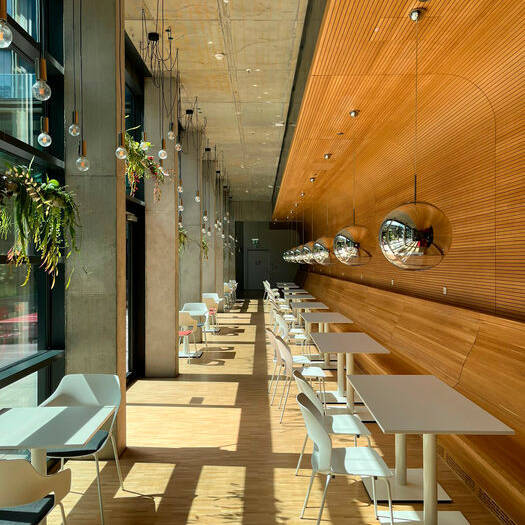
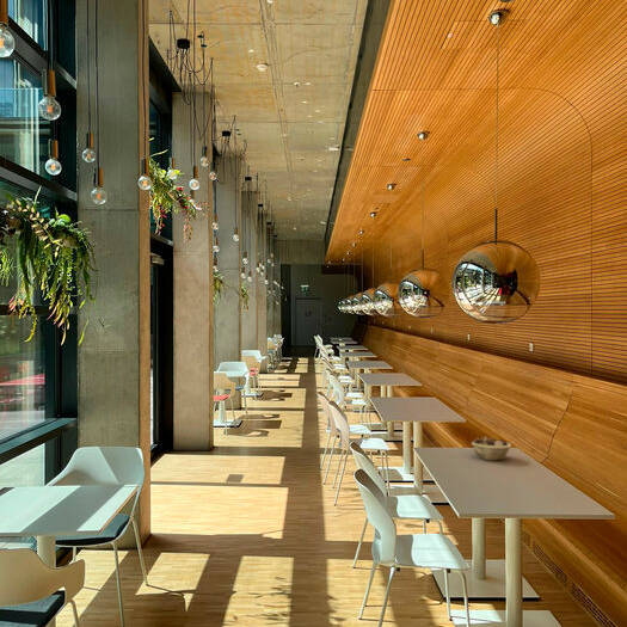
+ succulent planter (491, 447)
